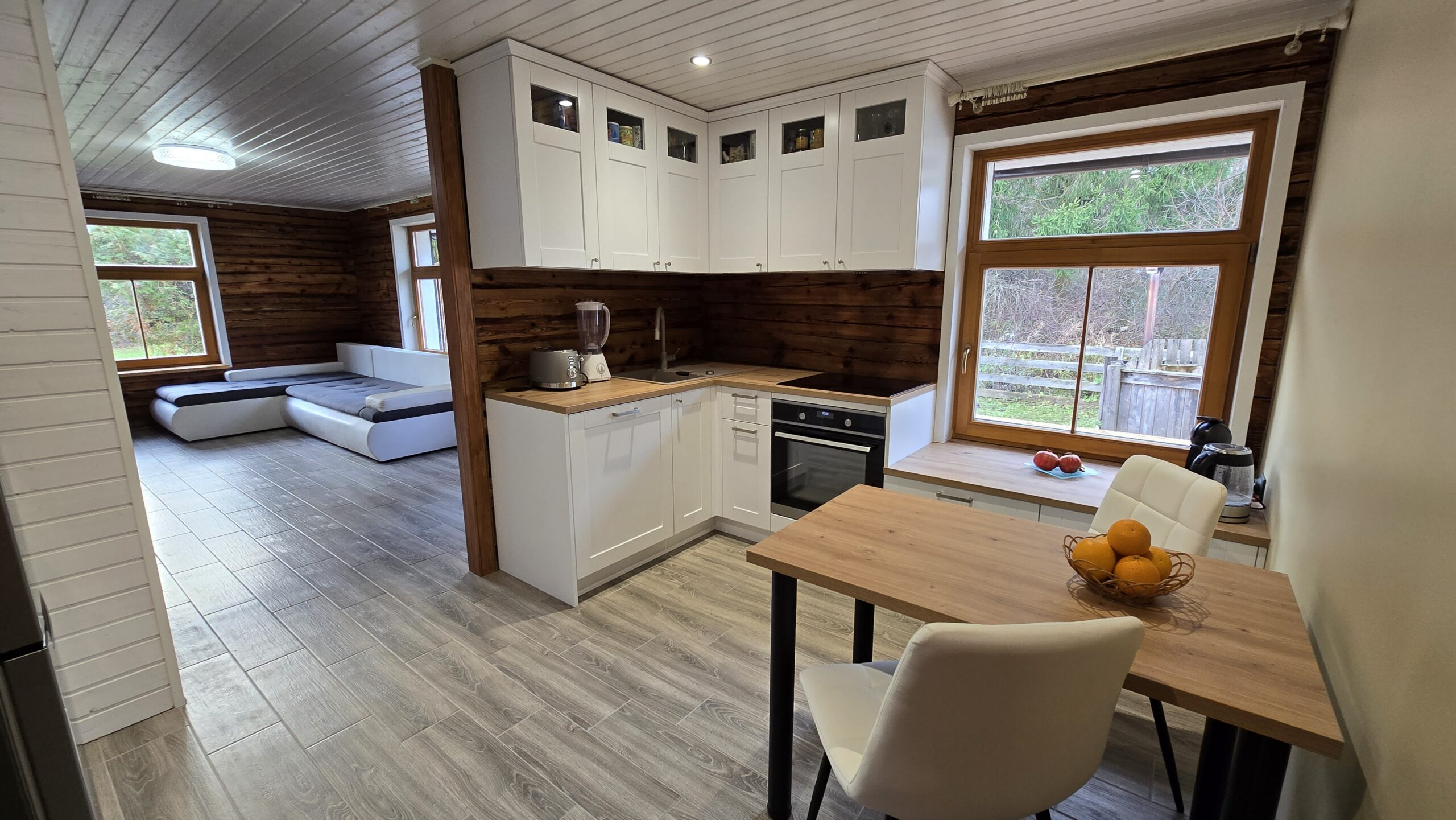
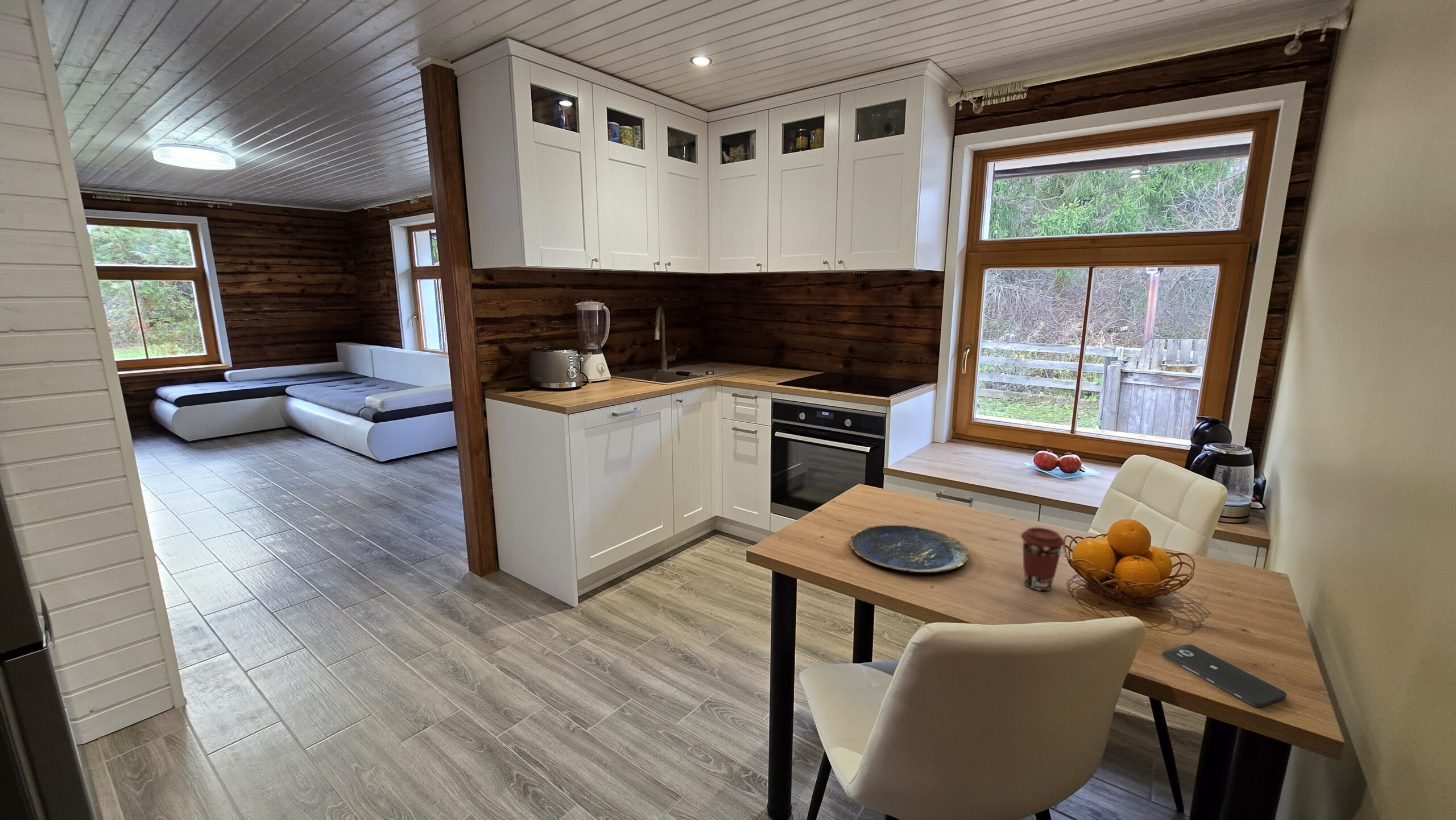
+ plate (907, 549)
+ smartphone (1221, 673)
+ coffee cup (1040, 559)
